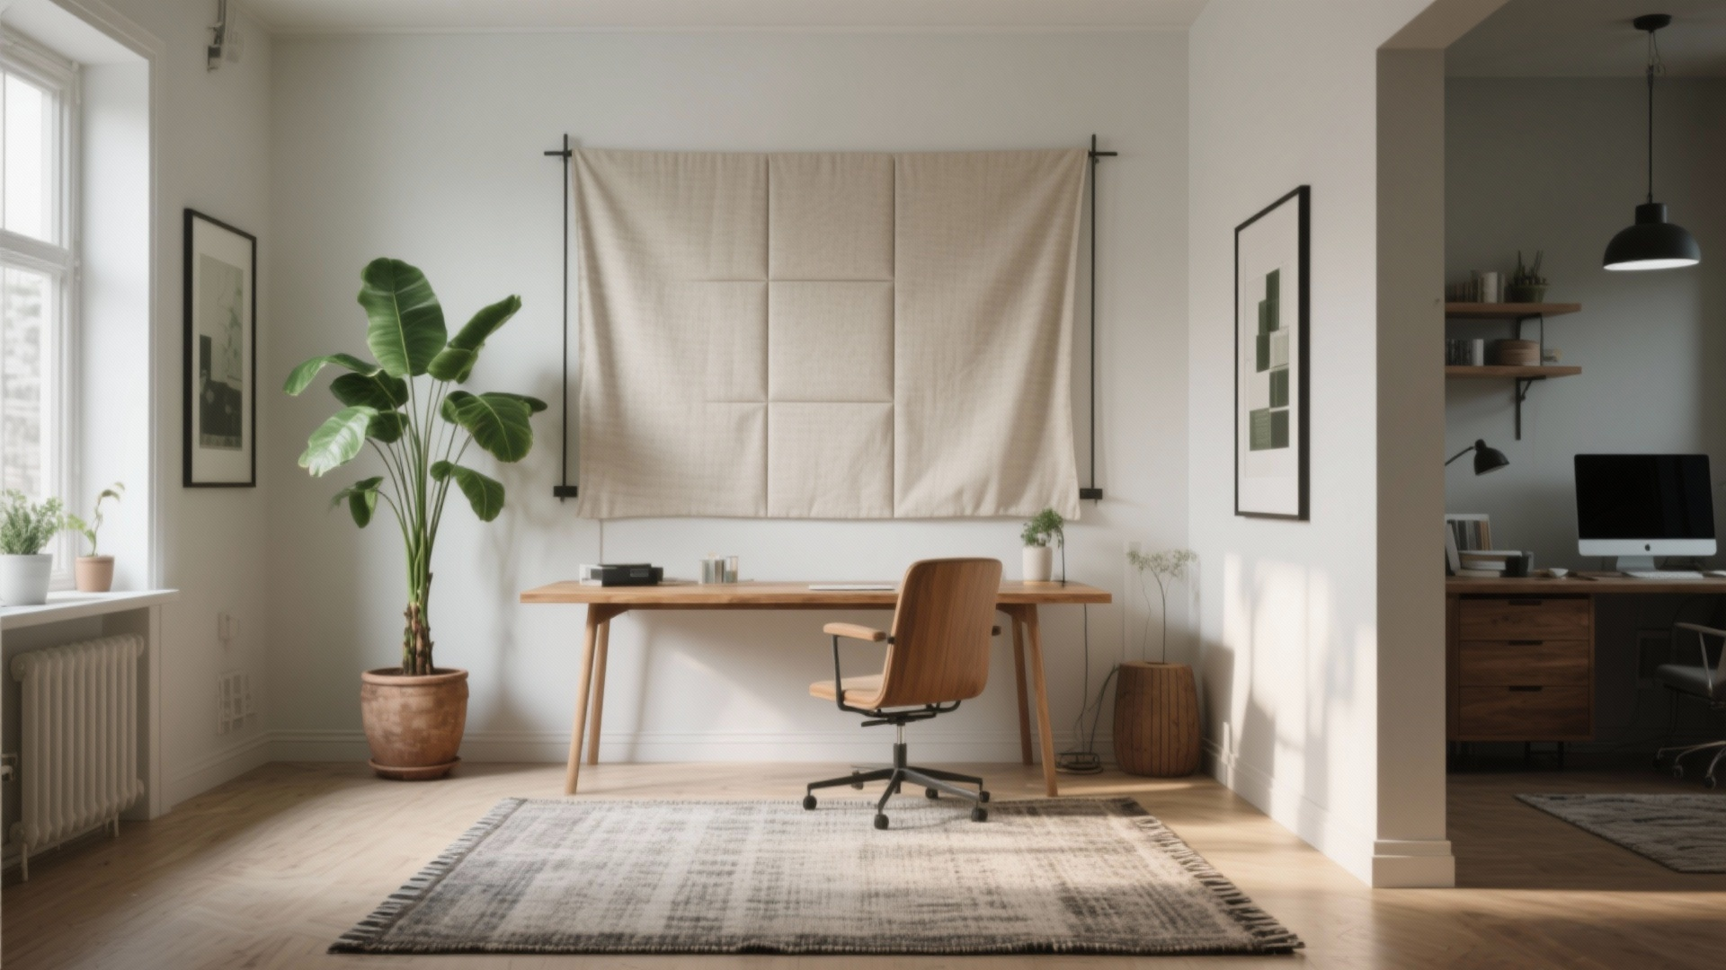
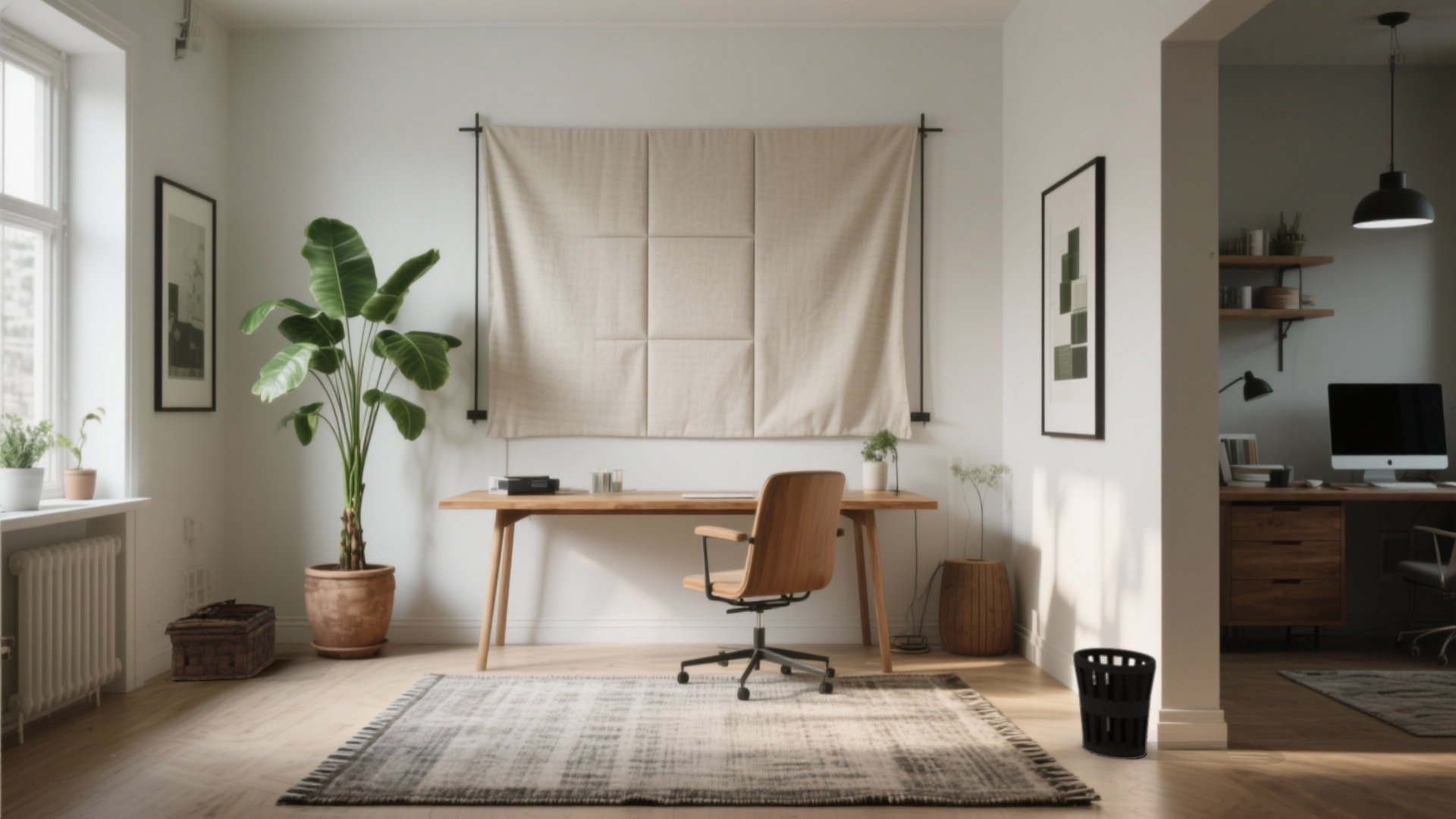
+ basket (218, 635)
+ wastebasket (1114, 702)
